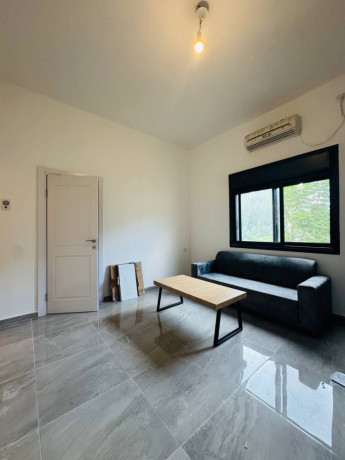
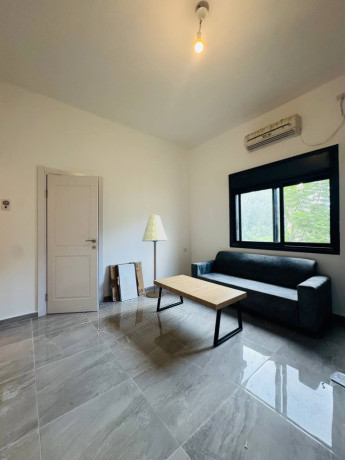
+ floor lamp (154, 254)
